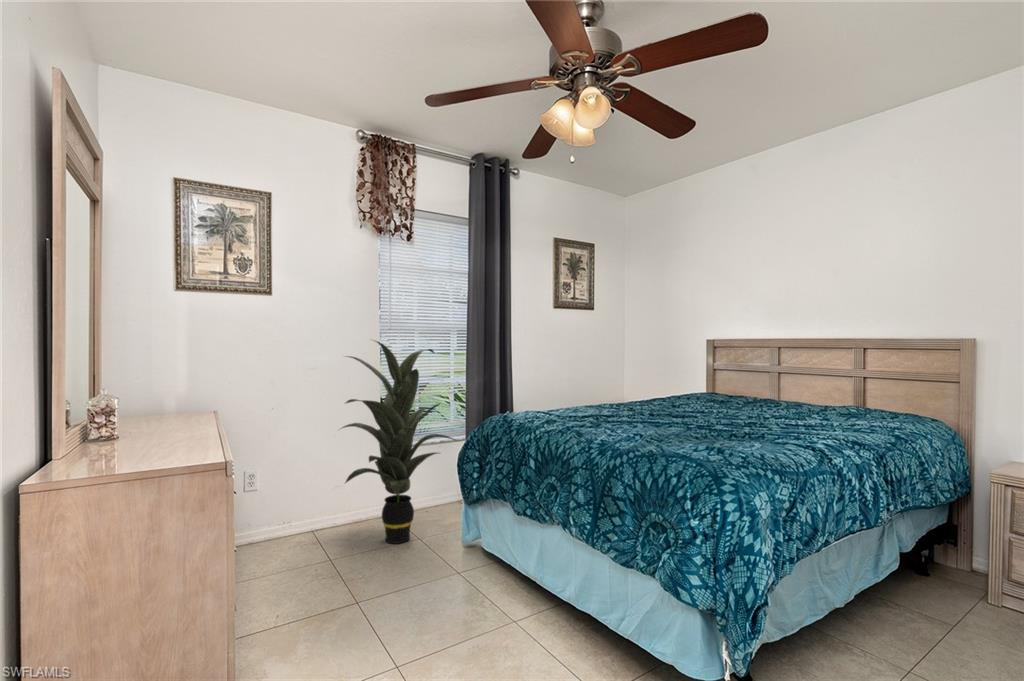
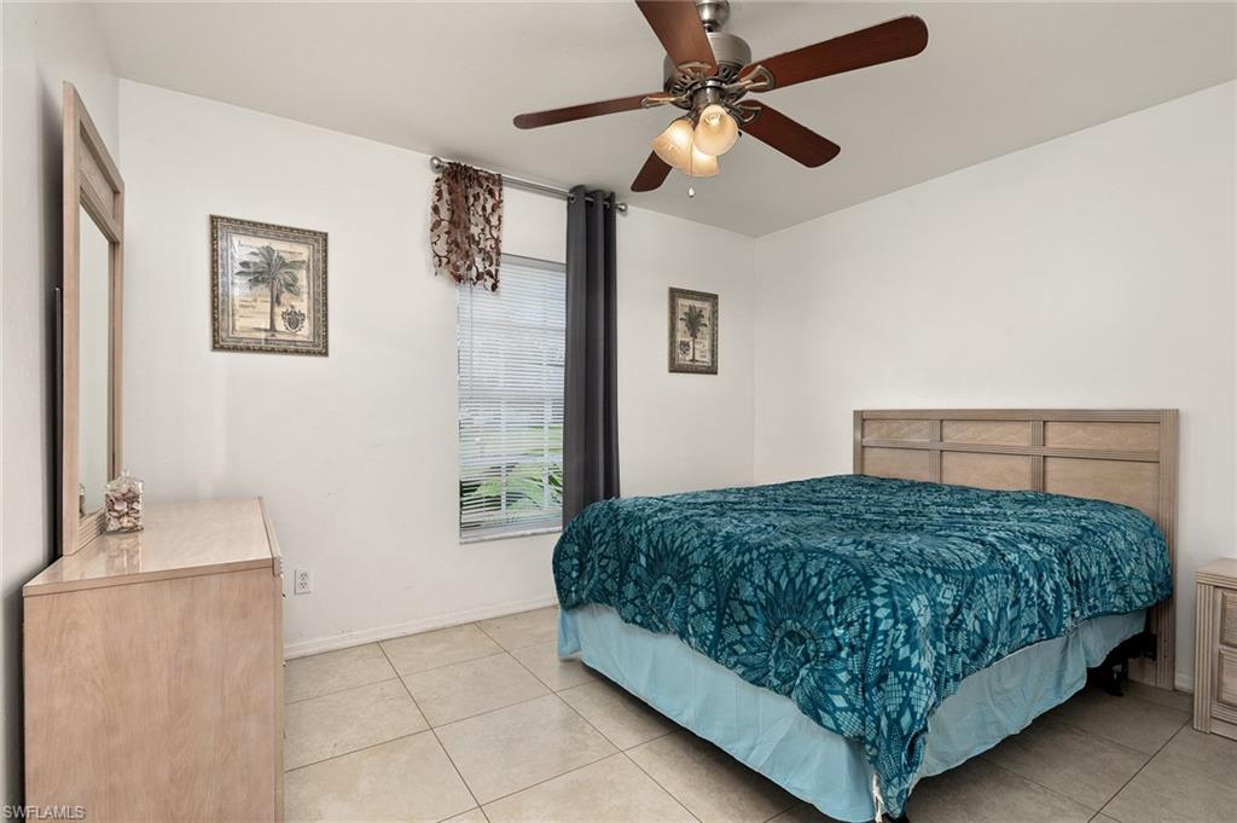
- indoor plant (389, 439)
